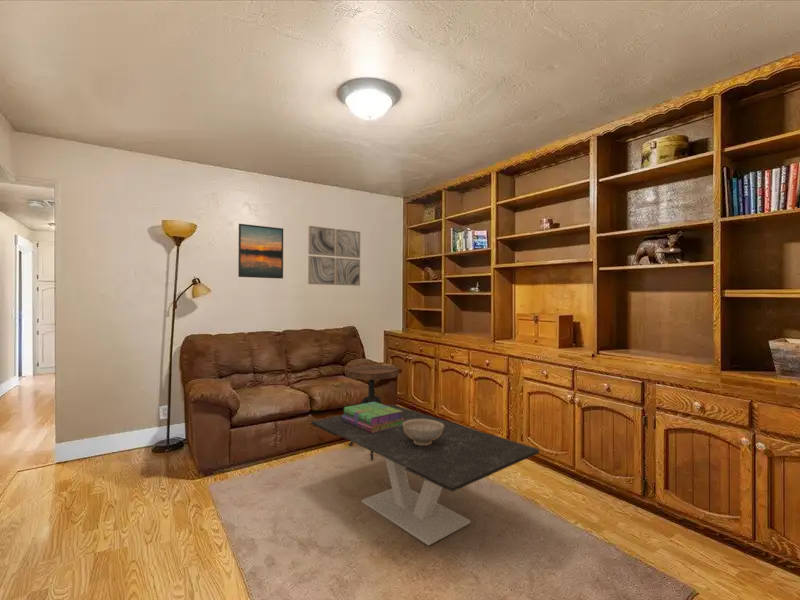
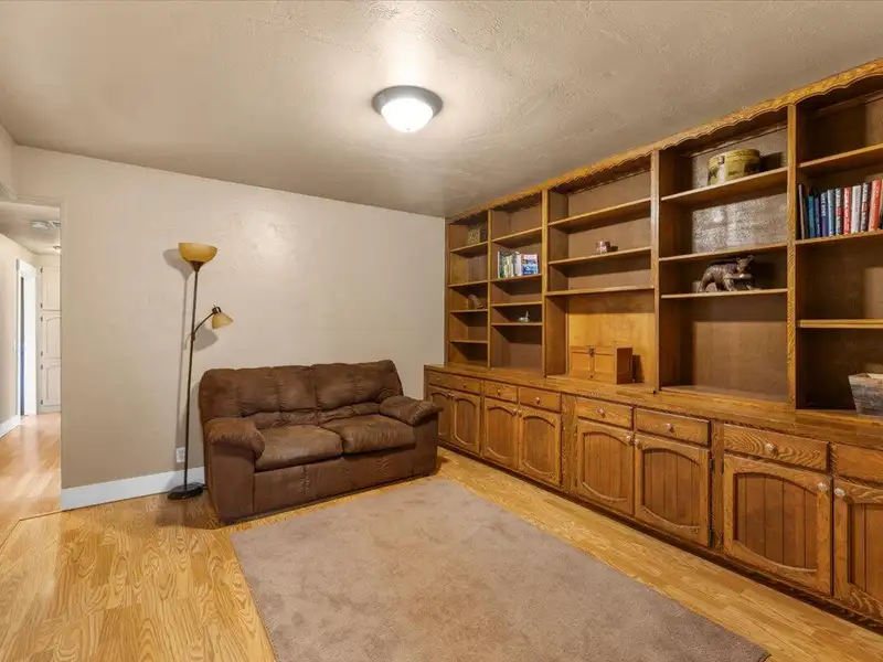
- coffee table (413, 472)
- wall art (335, 258)
- side table (369, 402)
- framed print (261, 251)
- decorative bowl (423, 432)
- stack of books (372, 415)
